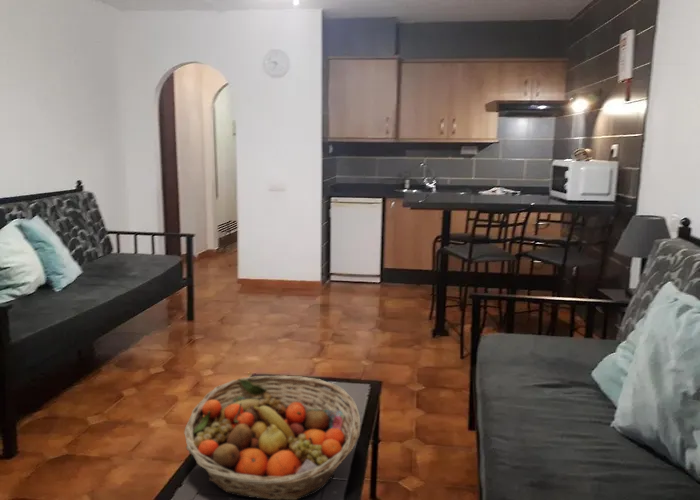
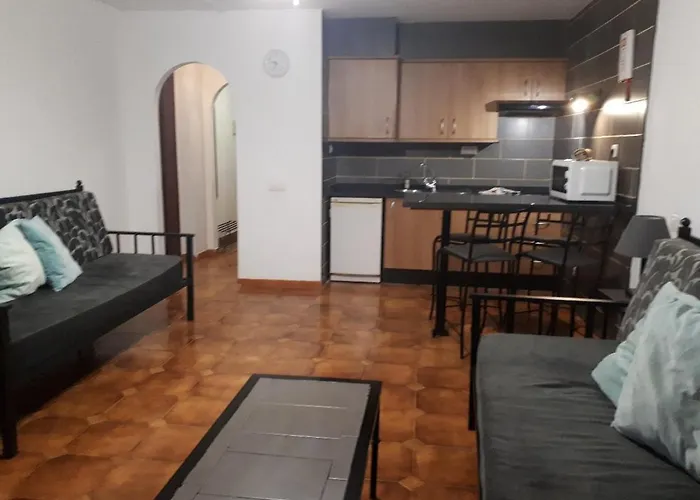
- fruit basket (273, 434)
